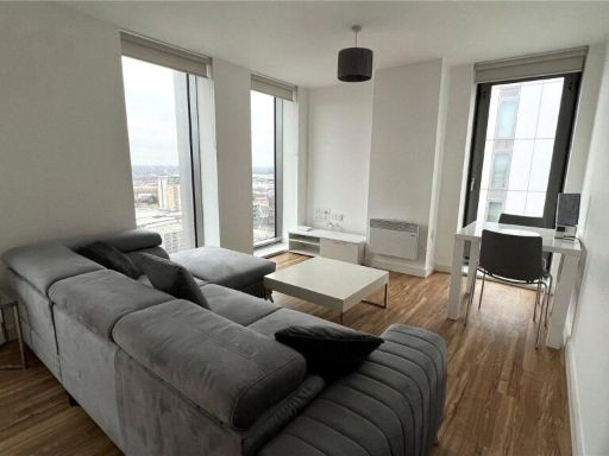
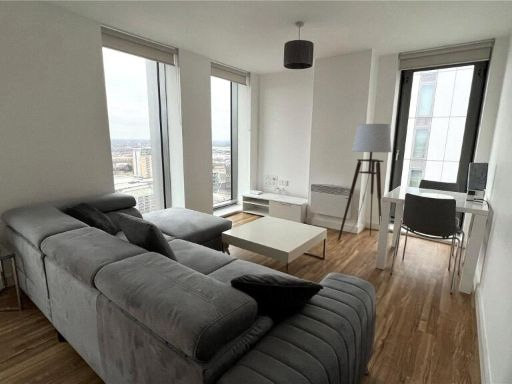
+ floor lamp (366, 185)
